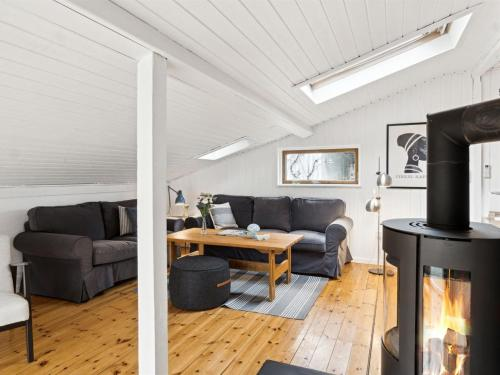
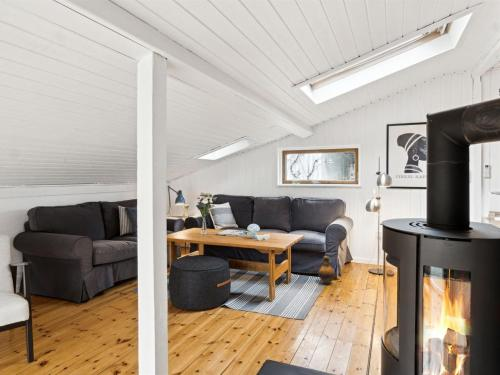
+ ceramic jug (326, 269)
